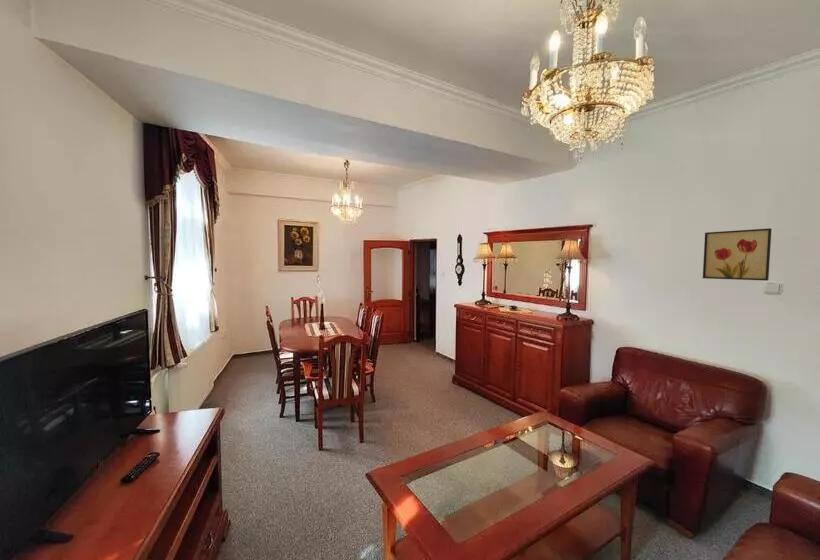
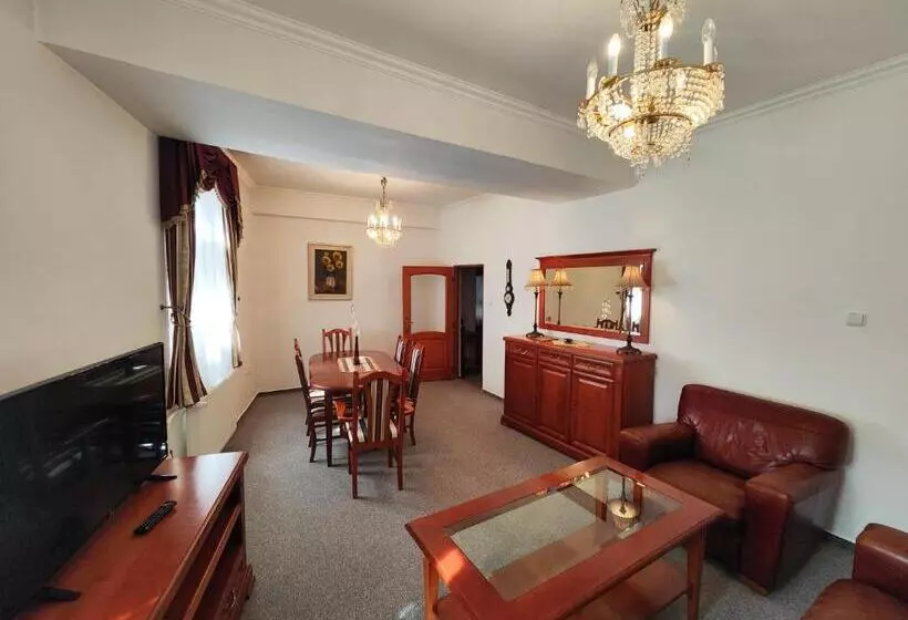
- wall art (735, 255)
